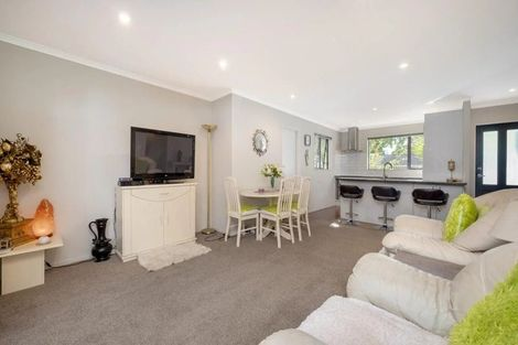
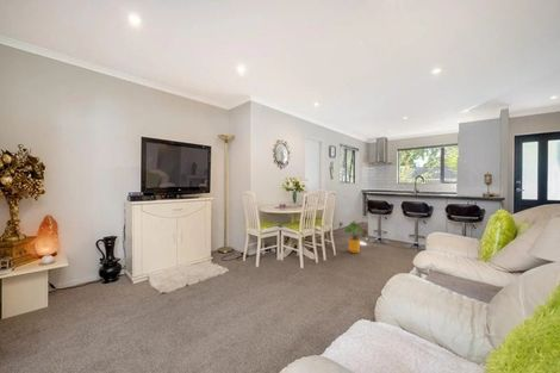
+ house plant (354, 236)
